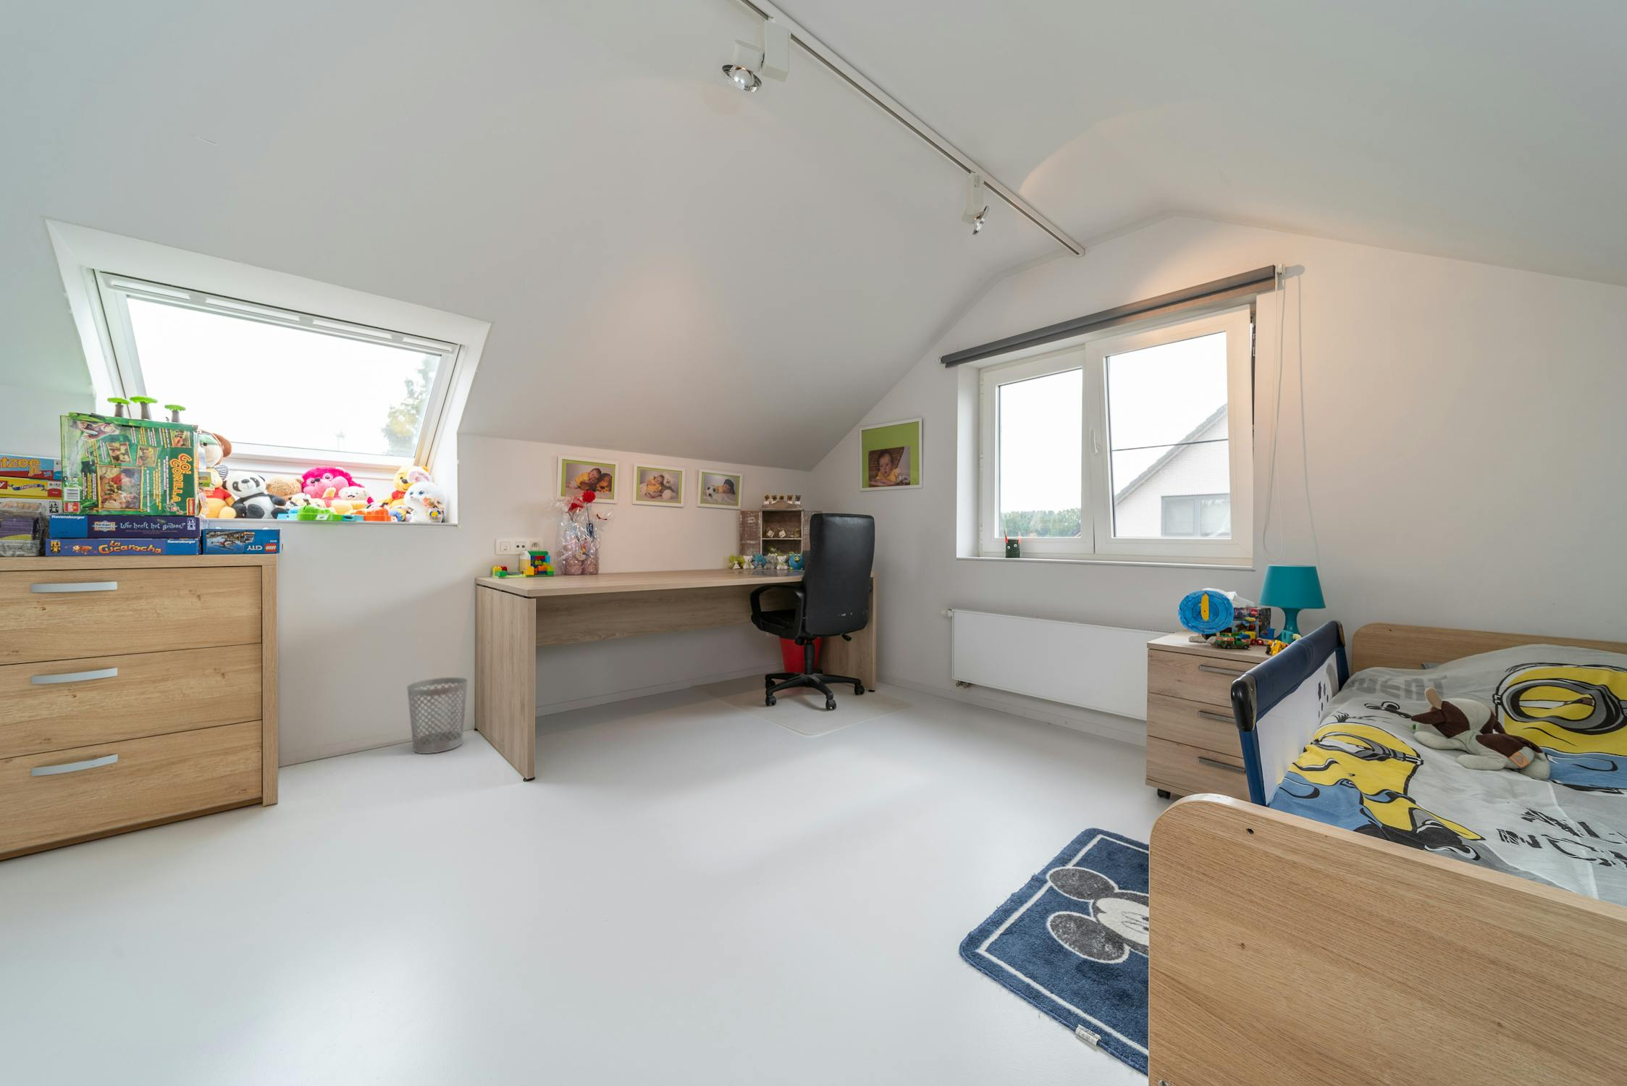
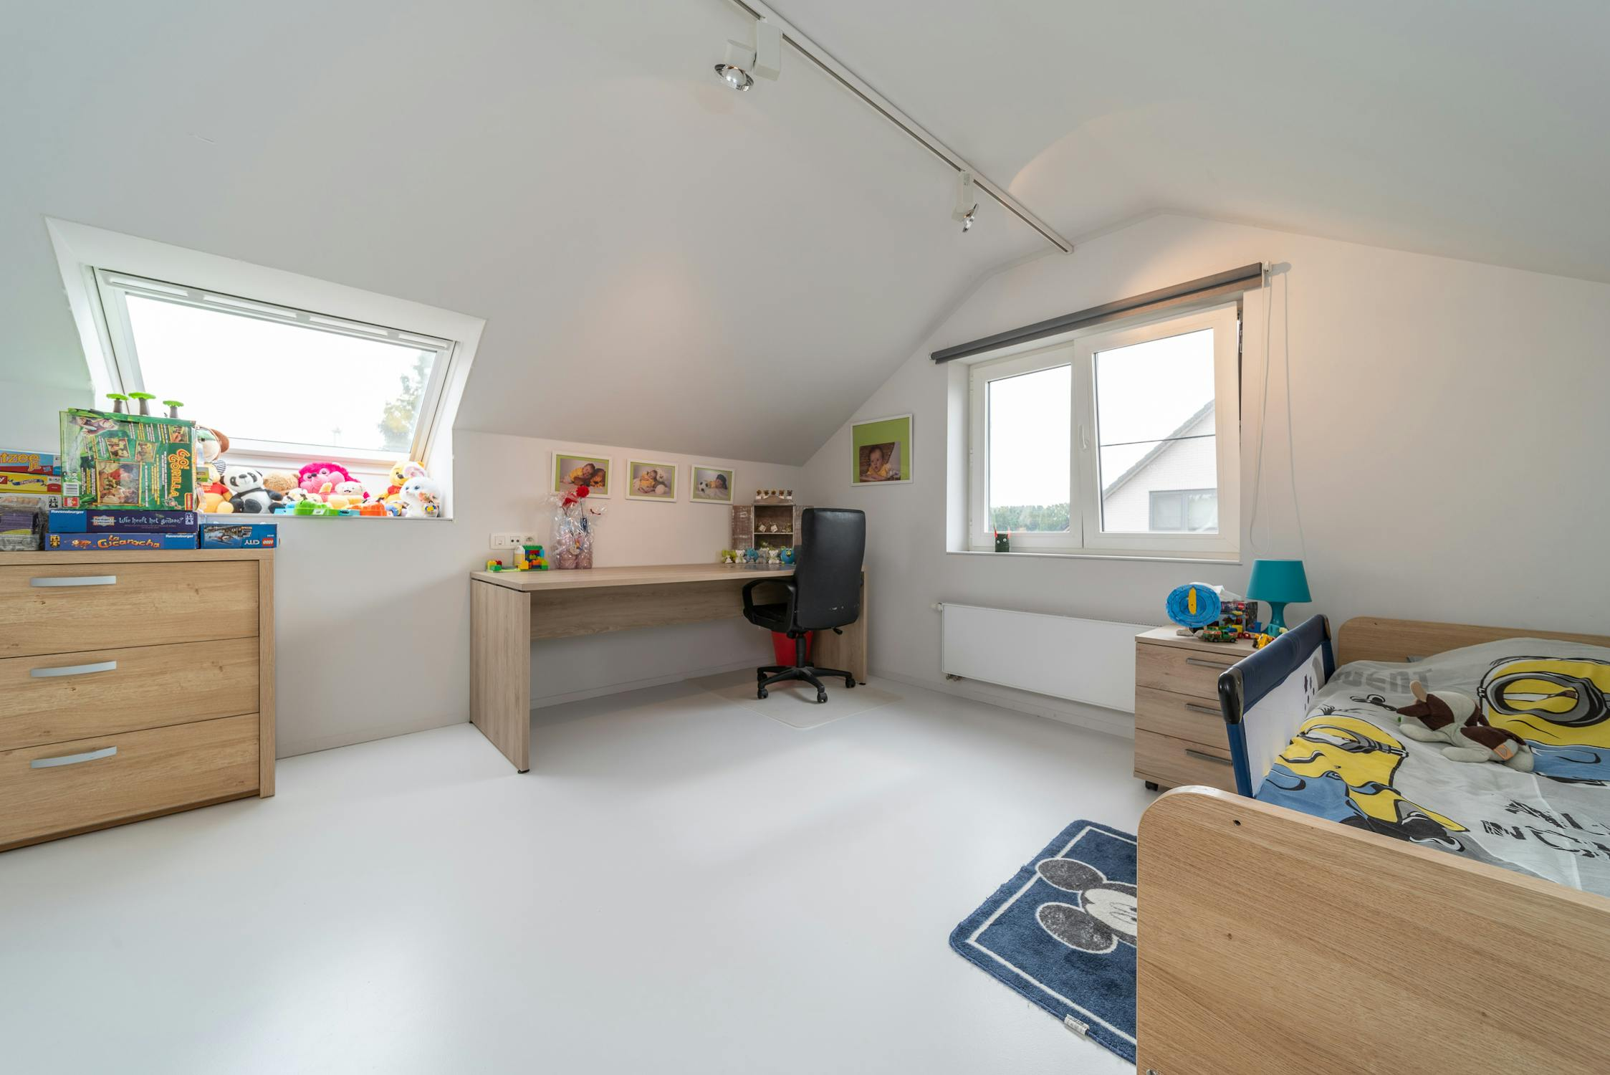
- wastebasket (438, 715)
